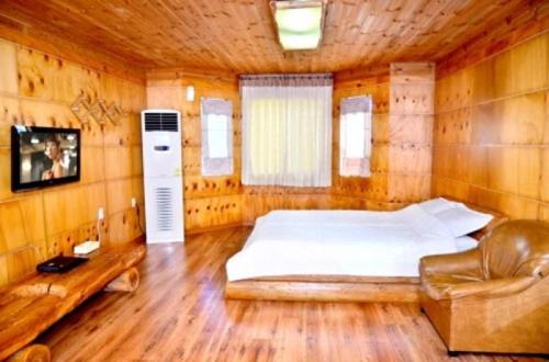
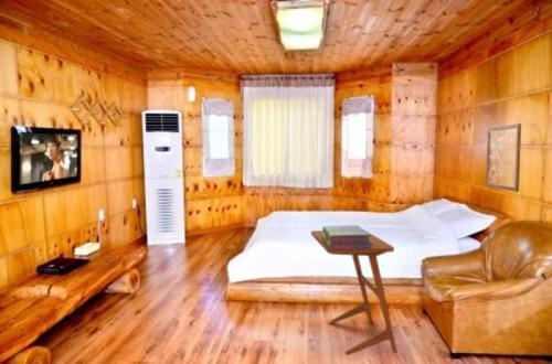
+ wall art (503, 156)
+ side table (360, 288)
+ stack of books (344, 236)
